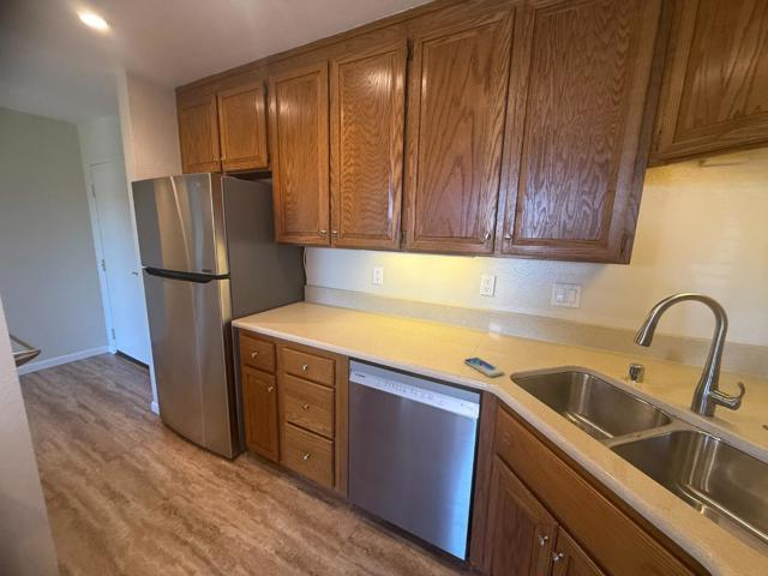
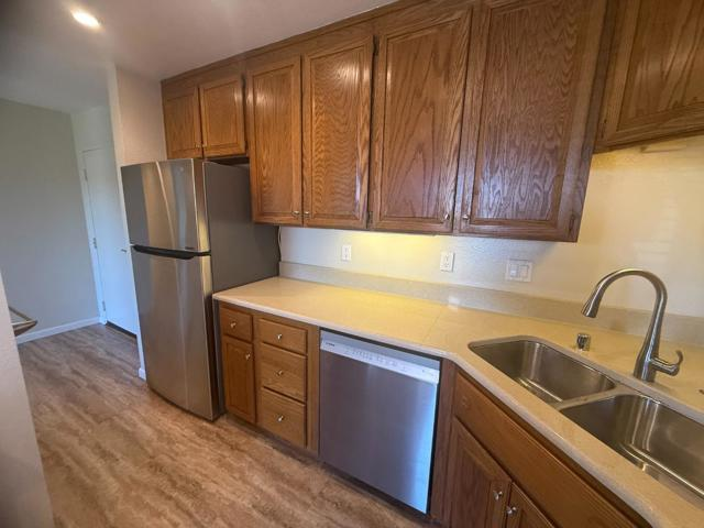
- smartphone (482, 366)
